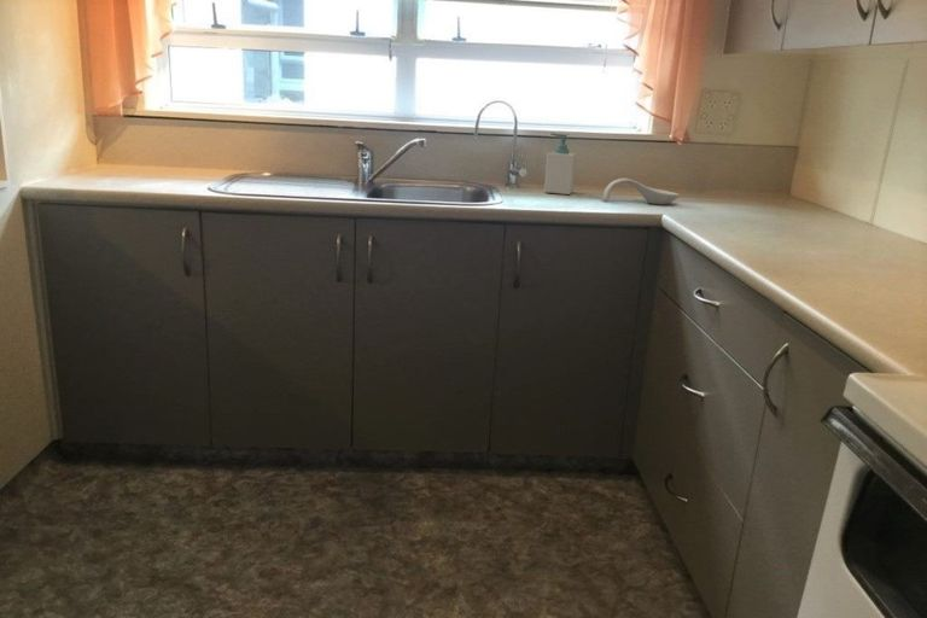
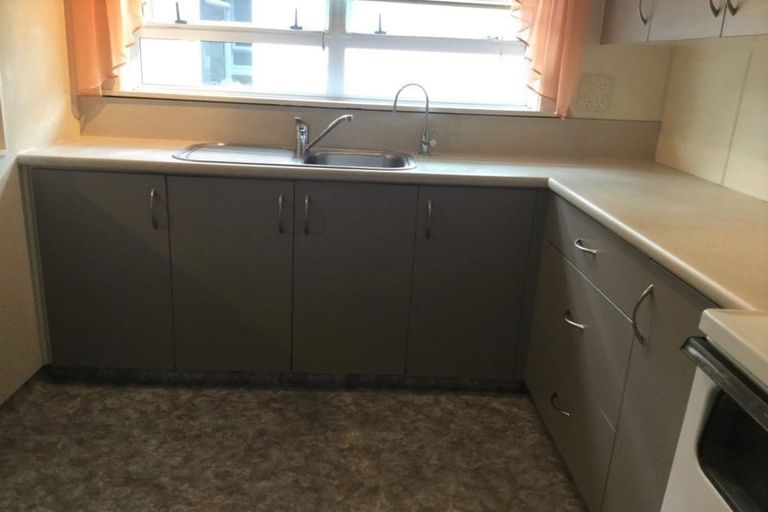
- spoon rest (641, 191)
- soap bottle (560, 163)
